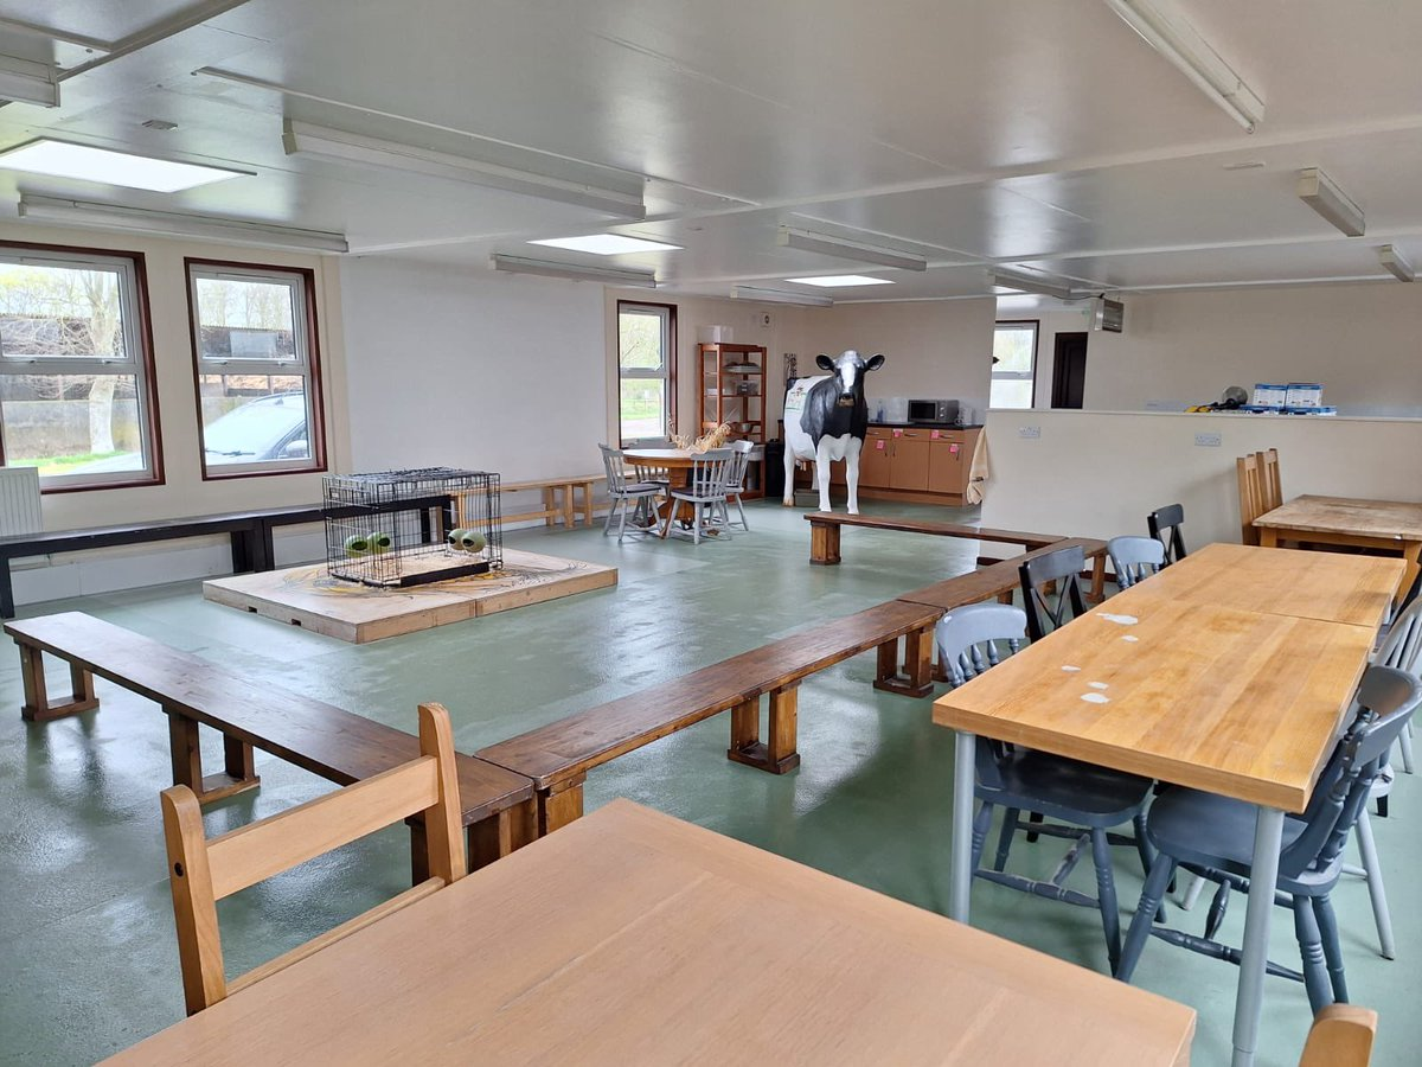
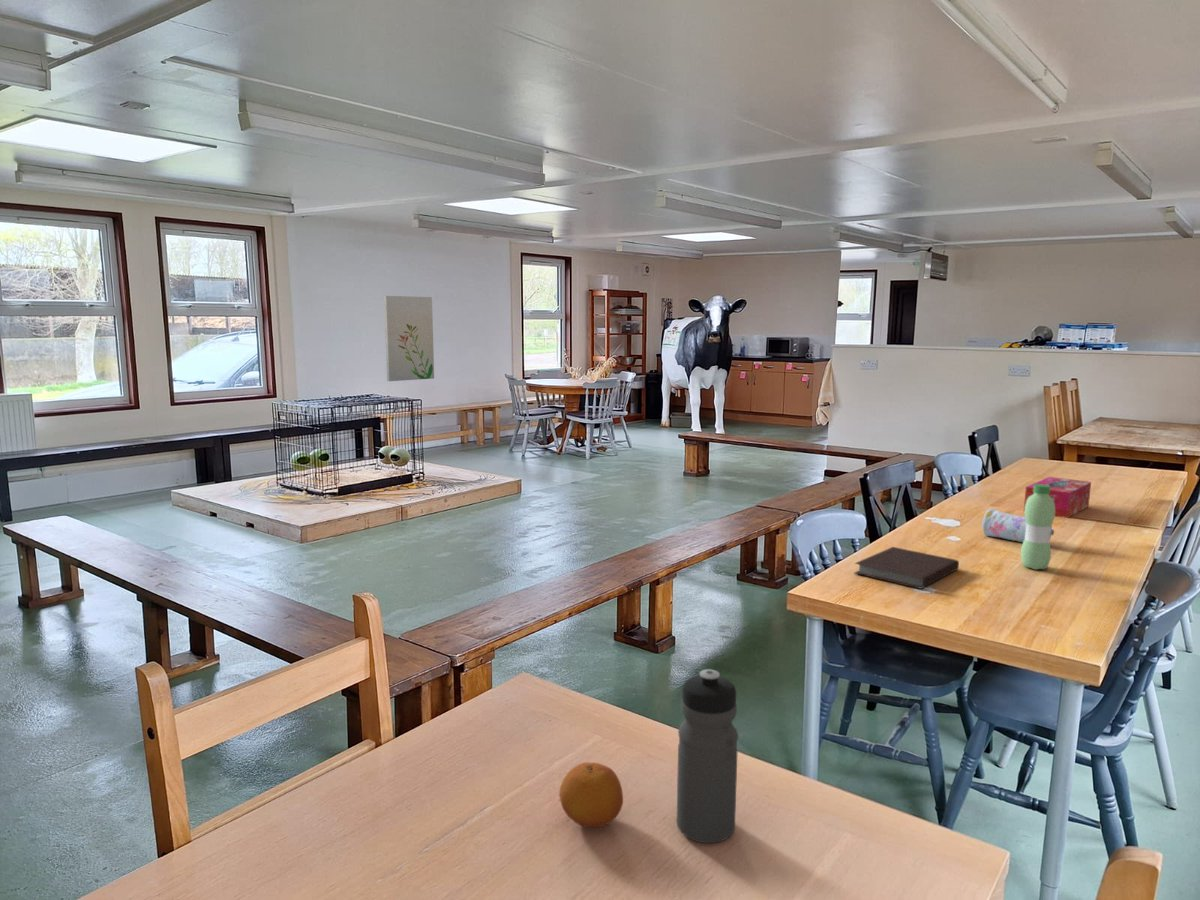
+ fruit (591, 793)
+ water bottle (707, 750)
+ notebook (906, 566)
+ wall art (409, 338)
+ pencil case (1016, 527)
+ water bottle (1038, 526)
+ tissue box (1057, 496)
